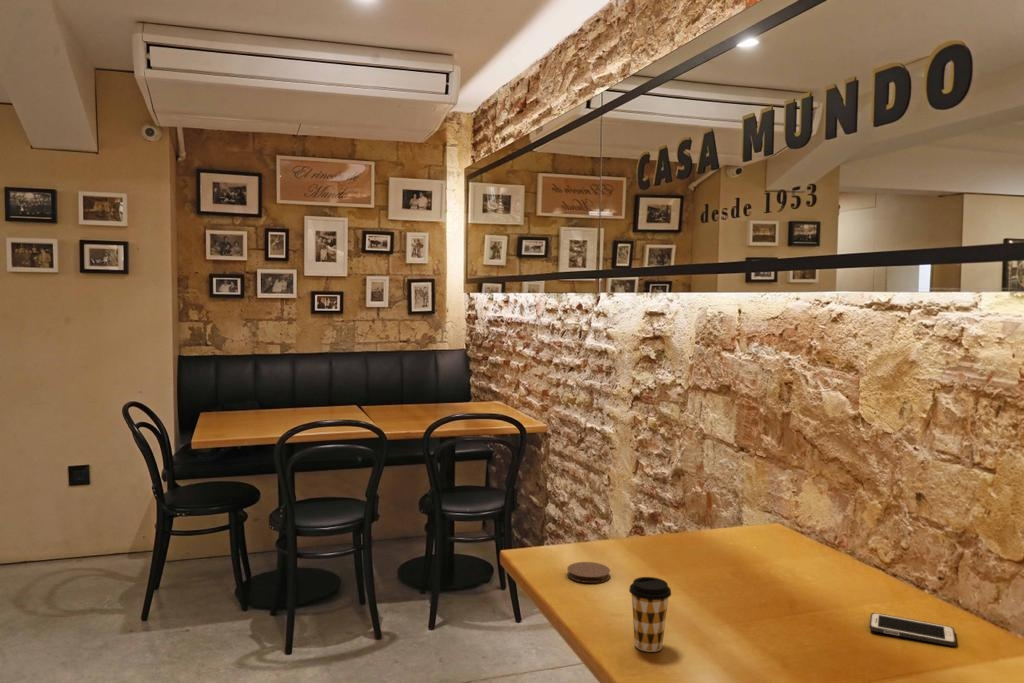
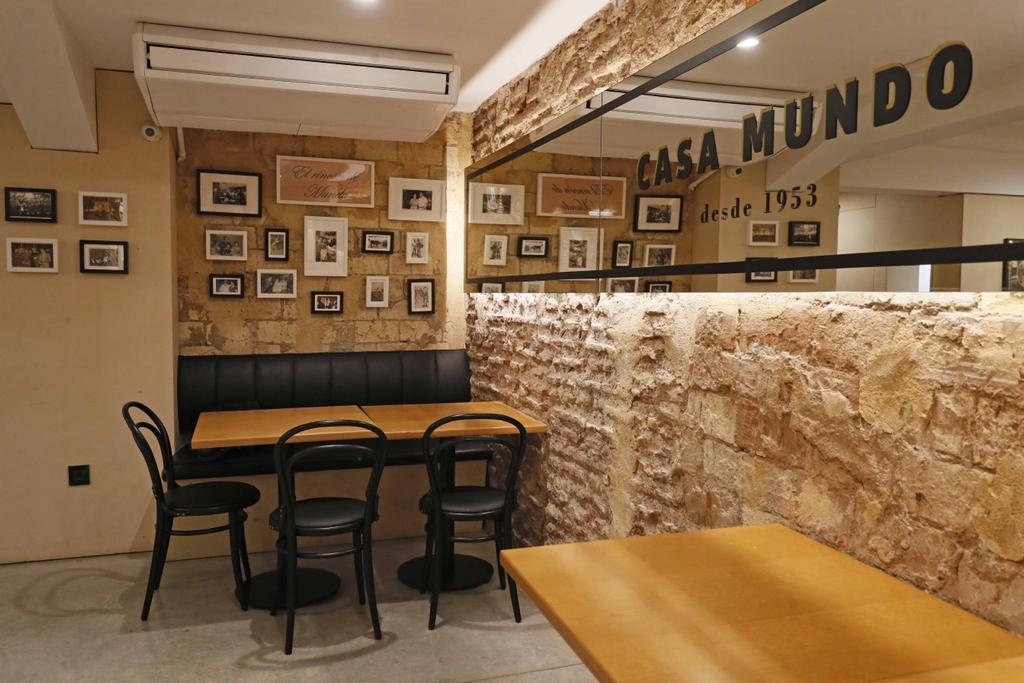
- coffee cup (649, 614)
- cell phone (911, 629)
- coaster (588, 572)
